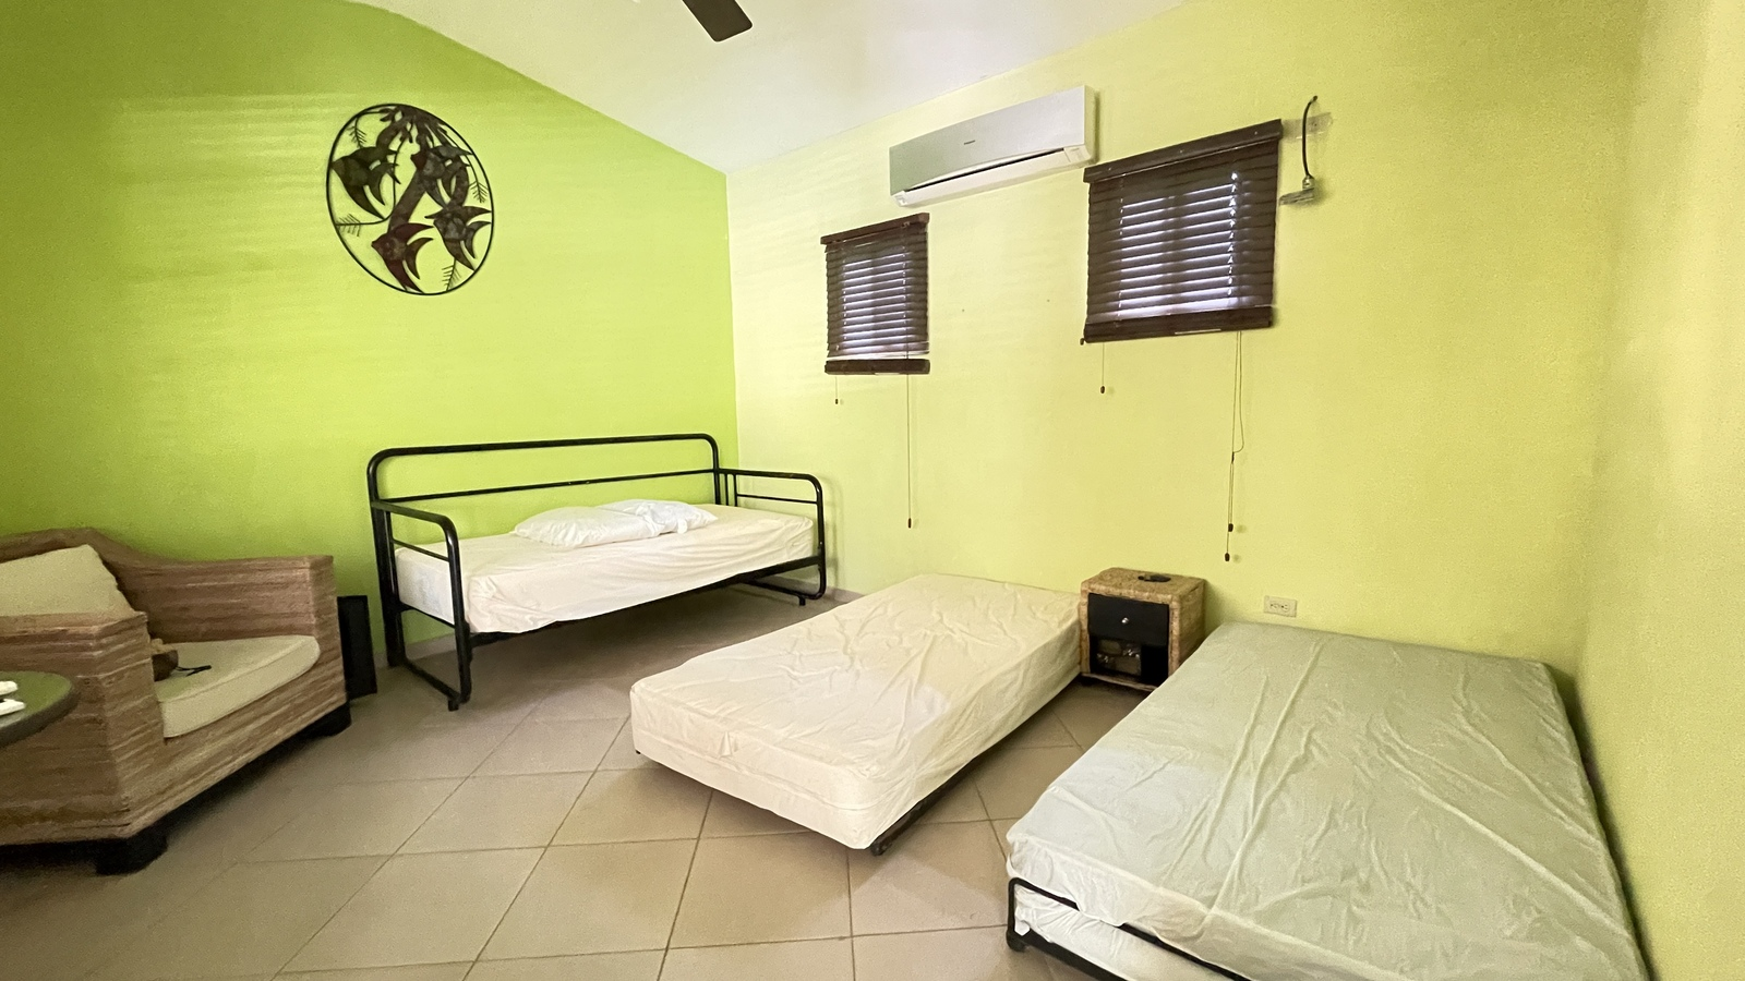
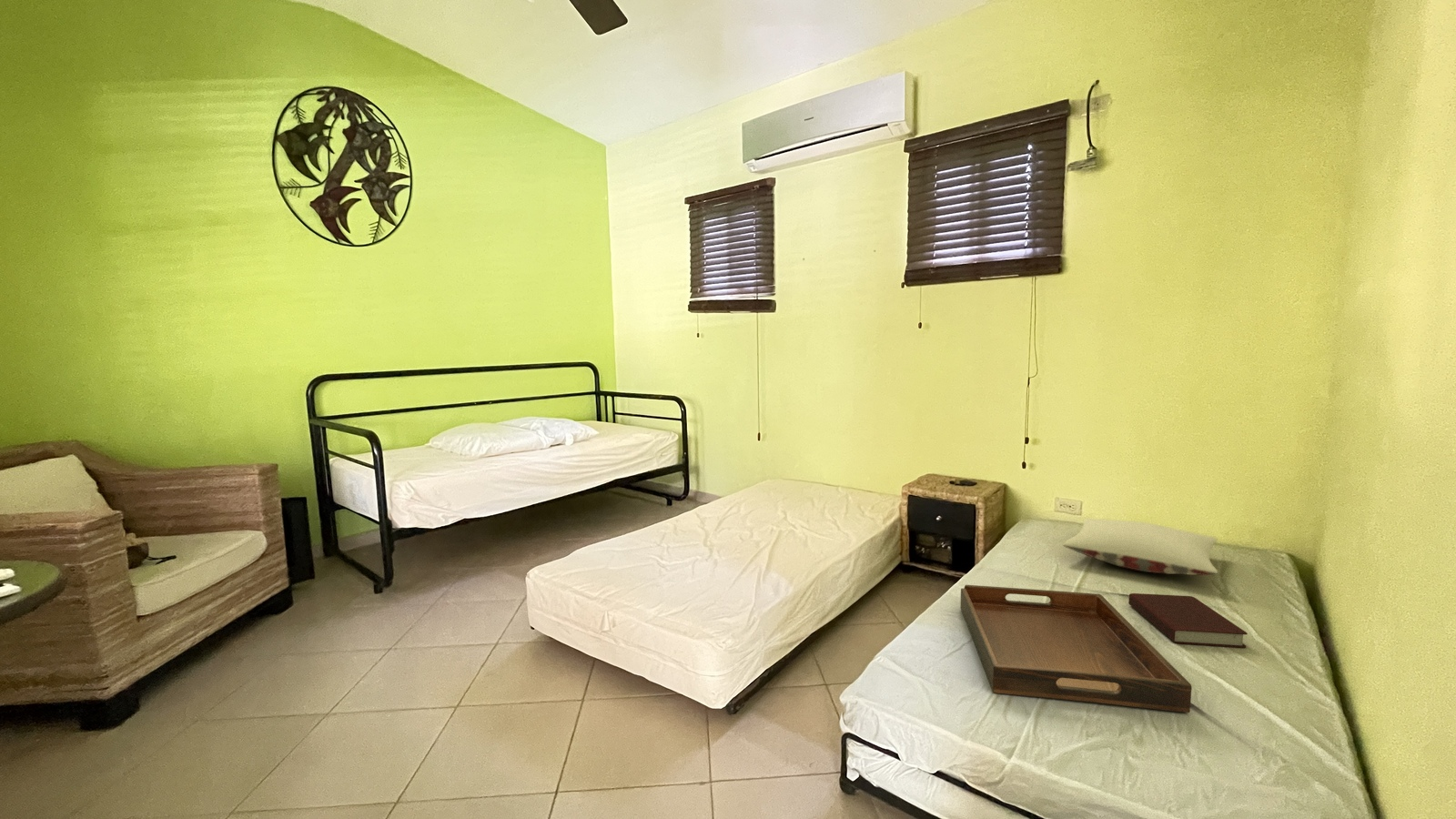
+ serving tray (1053, 636)
+ pillow (1141, 541)
+ book (1183, 618)
